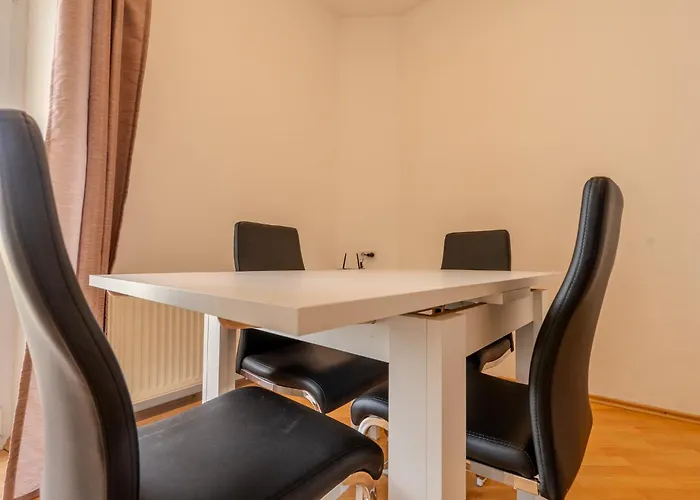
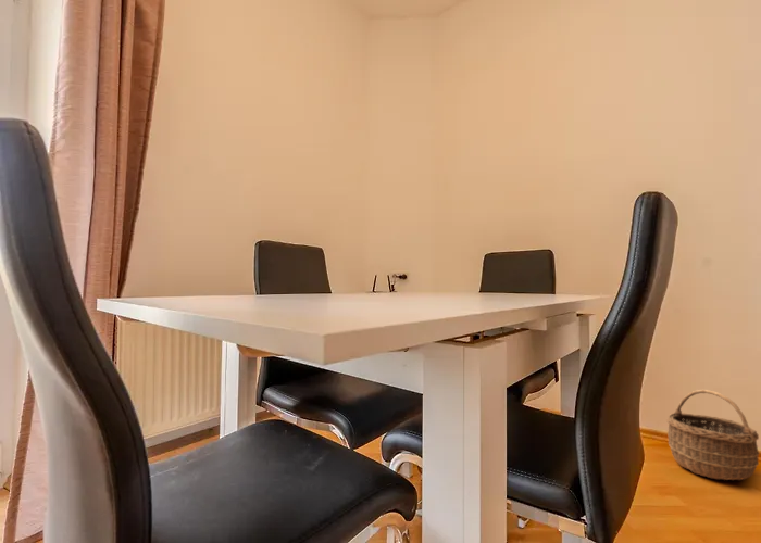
+ wicker basket (709, 430)
